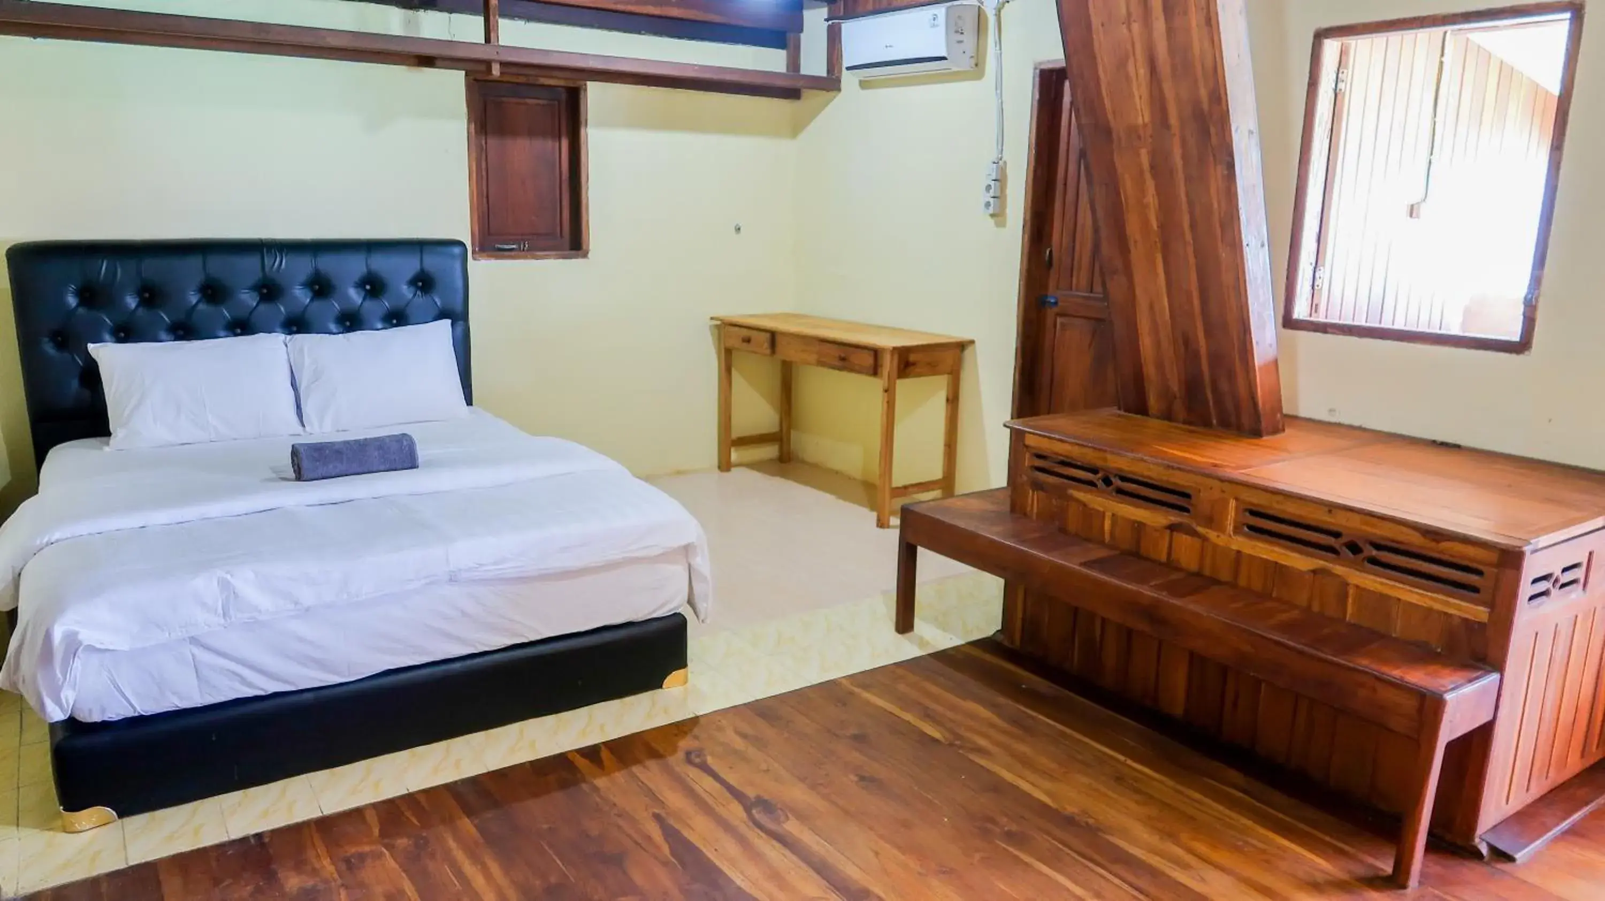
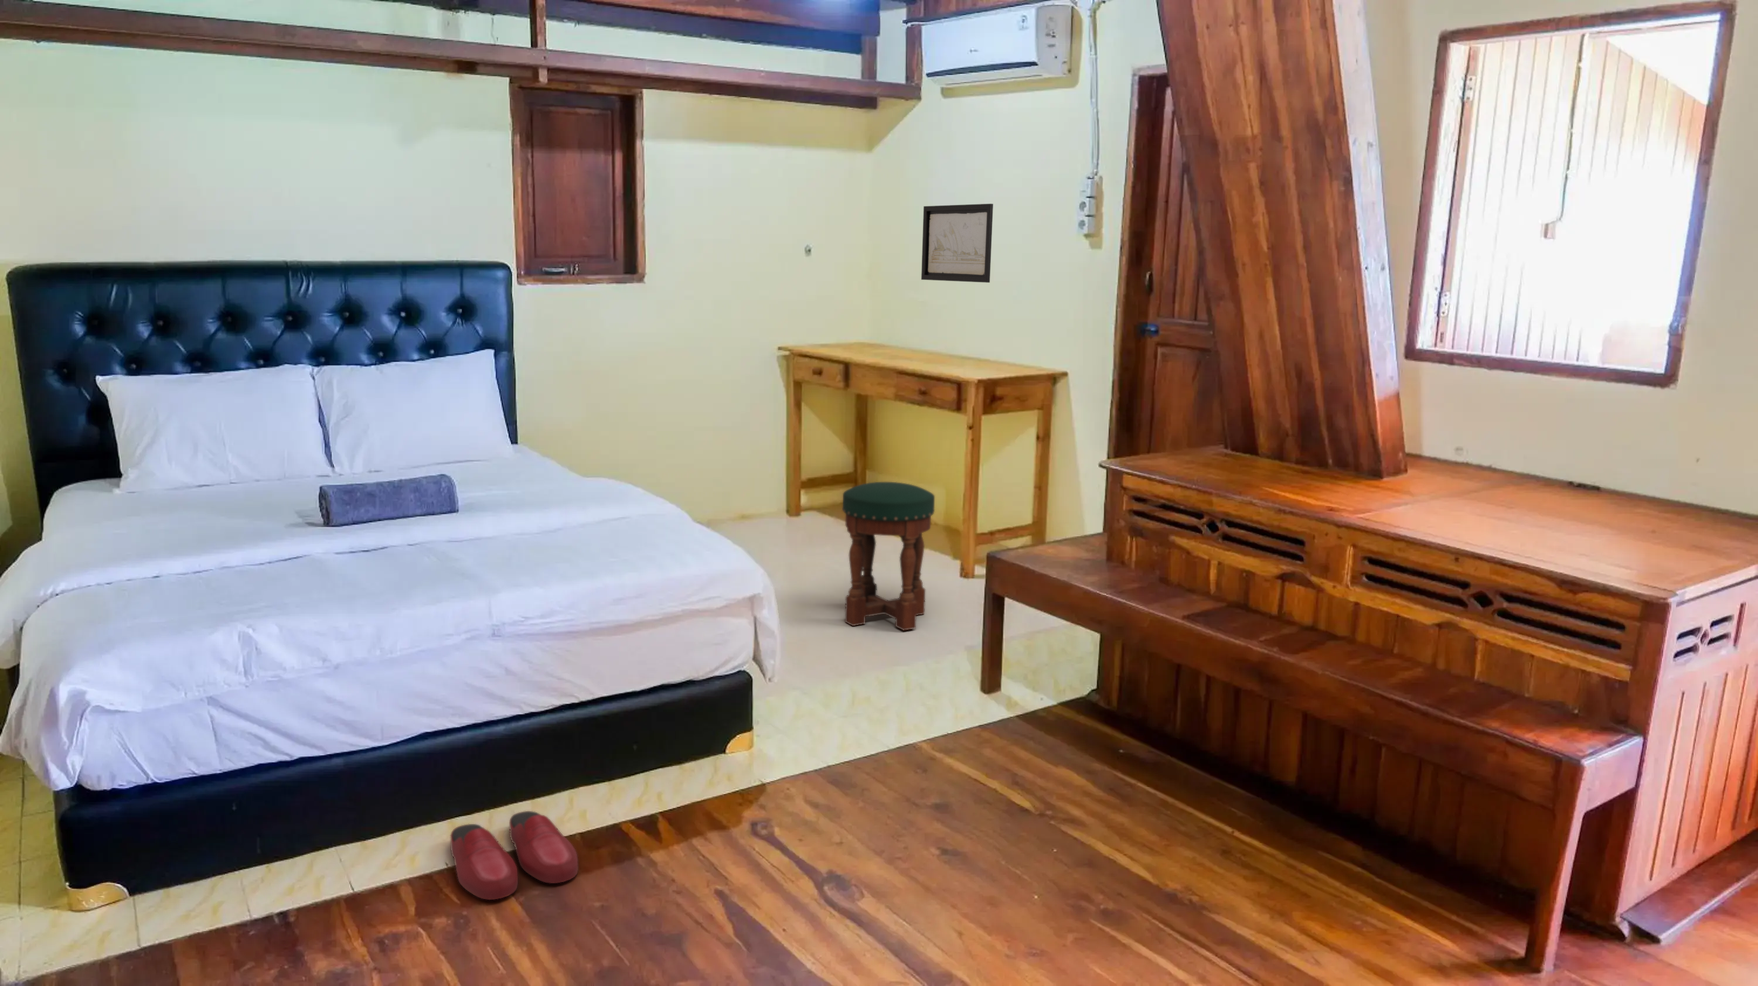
+ stool (875, 549)
+ slippers (512, 842)
+ wall art (956, 243)
